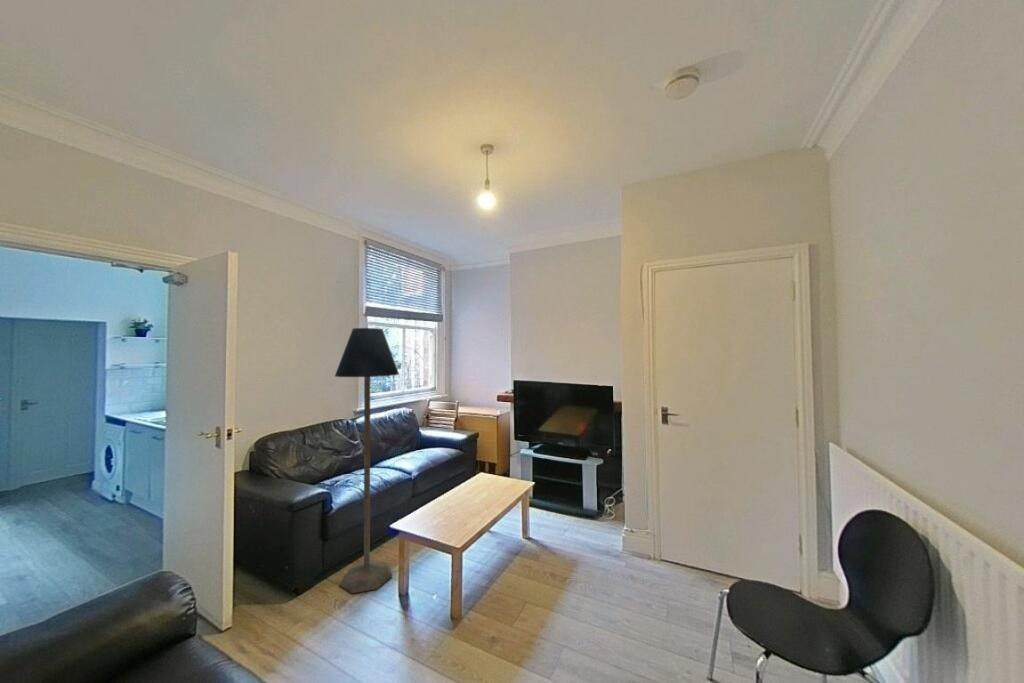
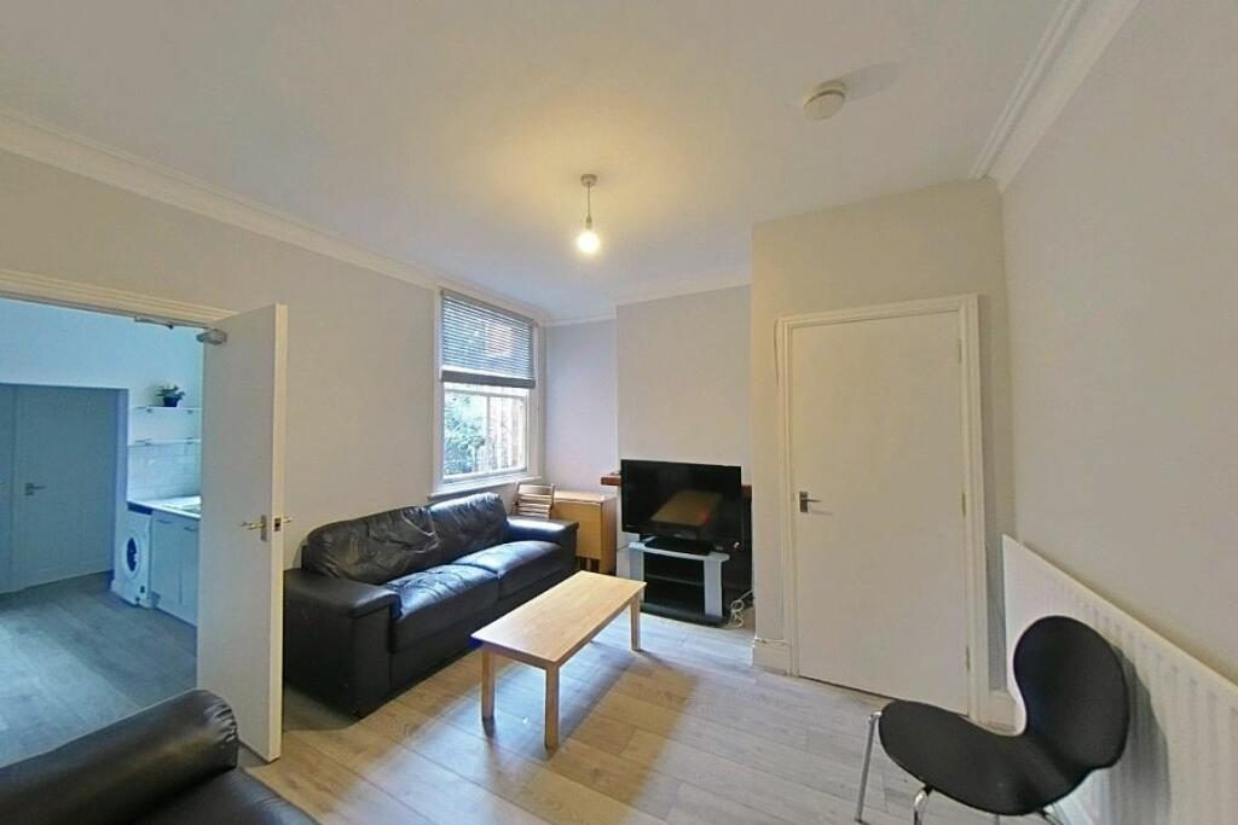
- floor lamp (367, 451)
